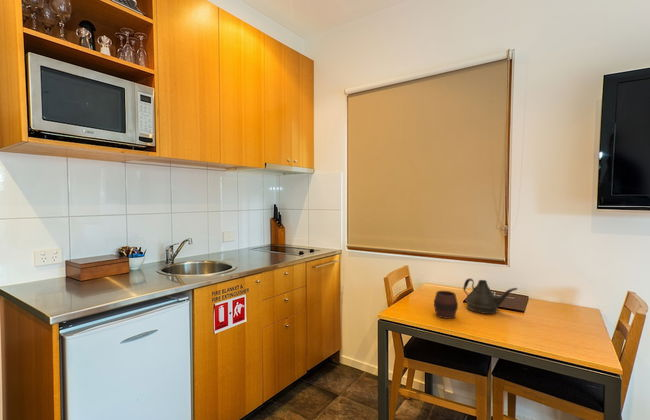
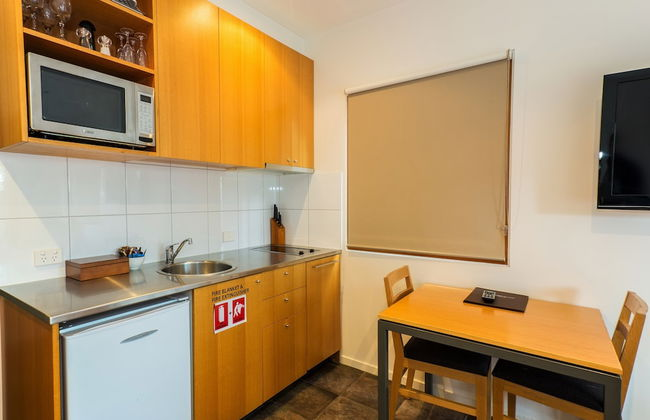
- teapot (488, 296)
- cup (445, 304)
